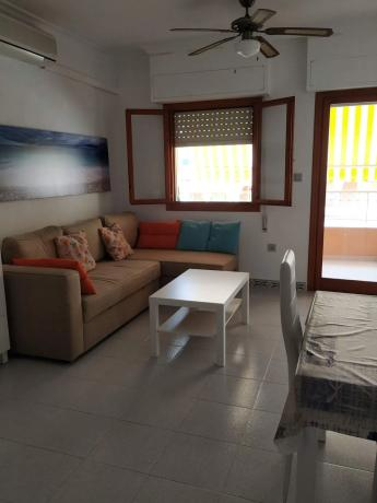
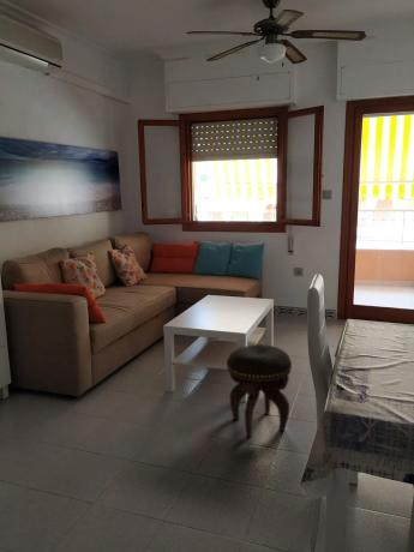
+ footstool (258, 388)
